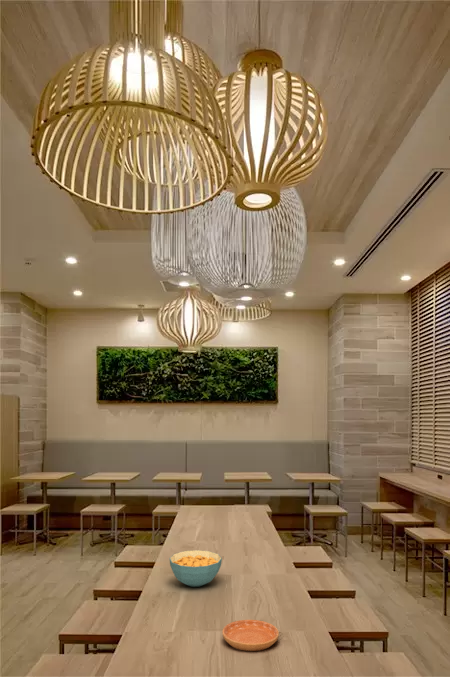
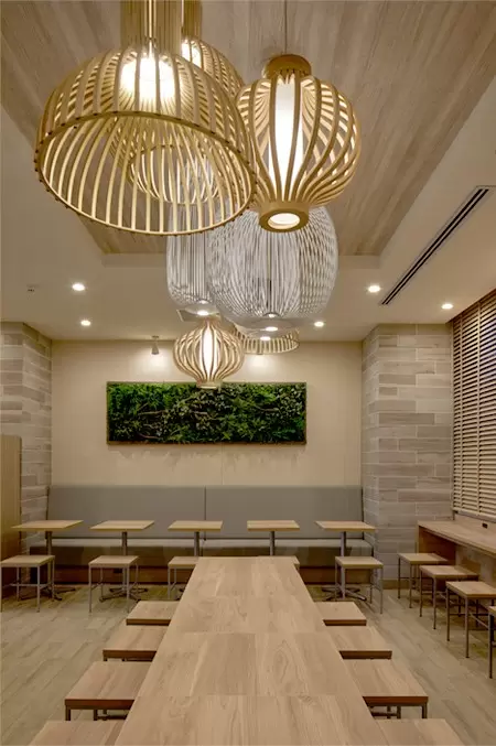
- saucer (250, 636)
- cereal bowl (195, 571)
